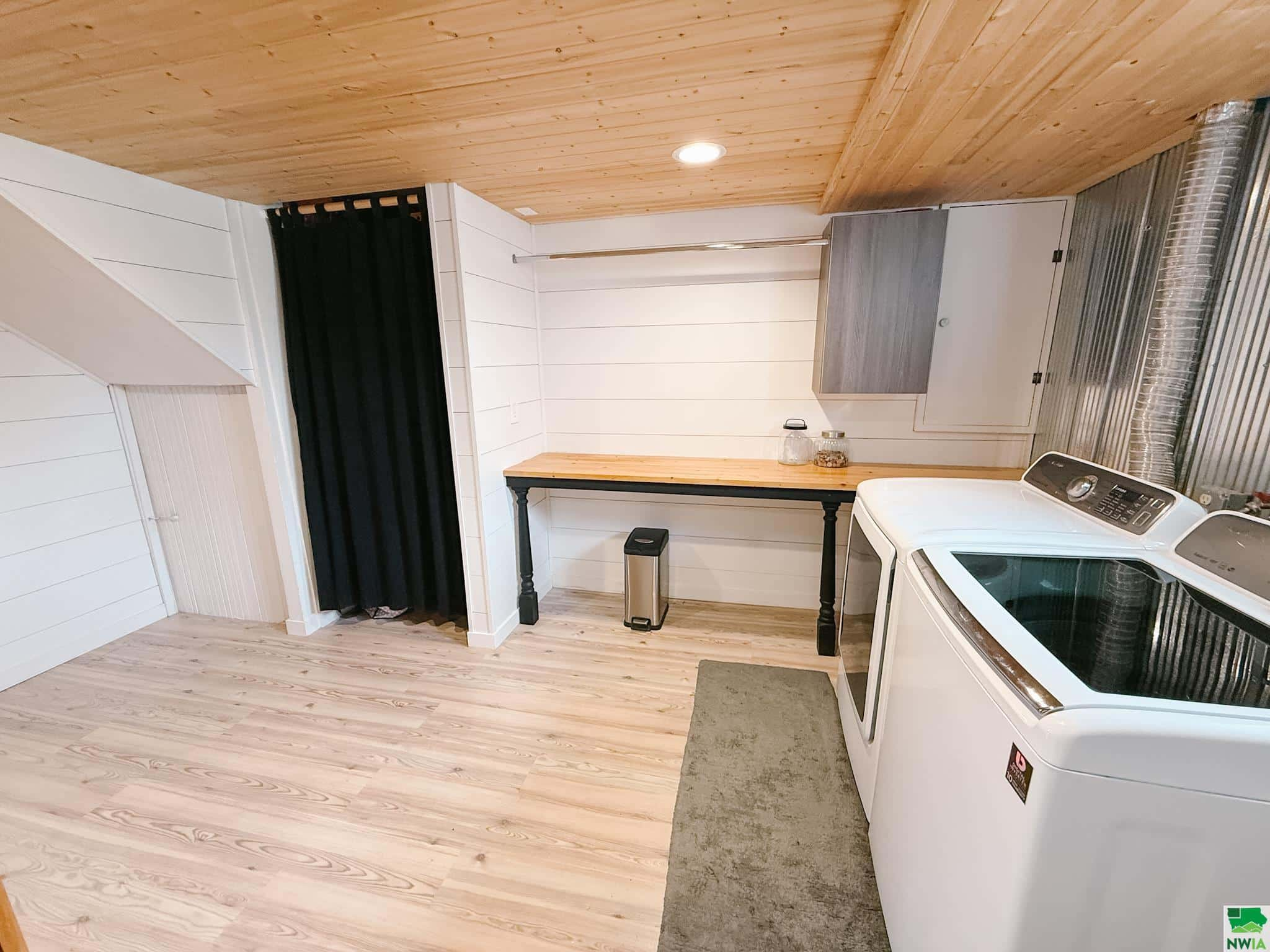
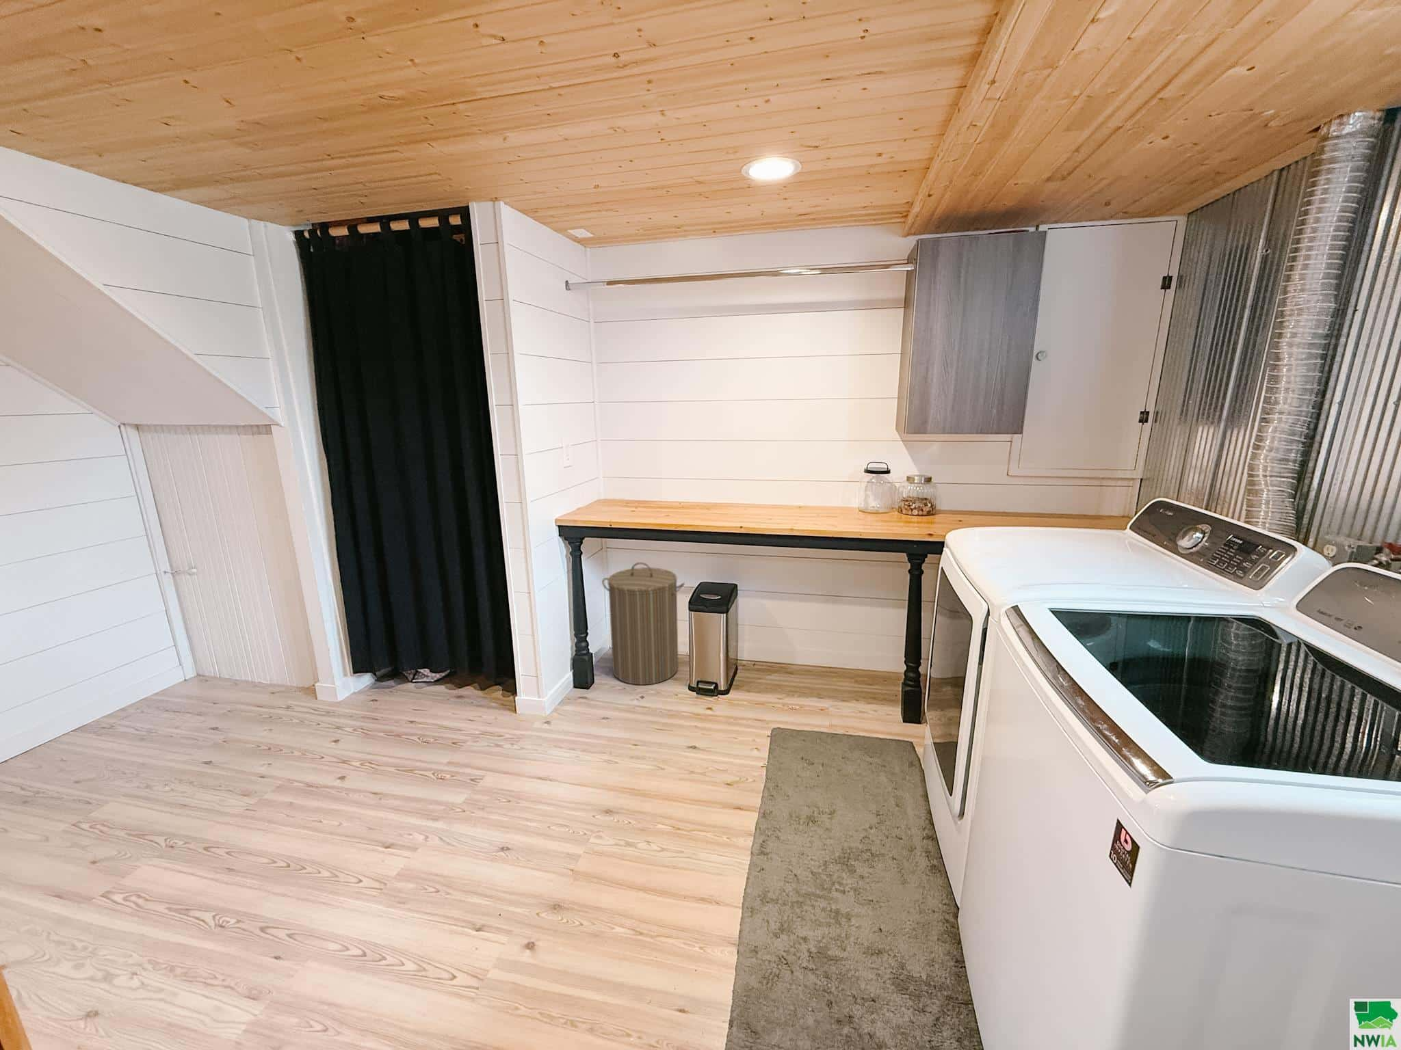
+ laundry hamper (644, 617)
